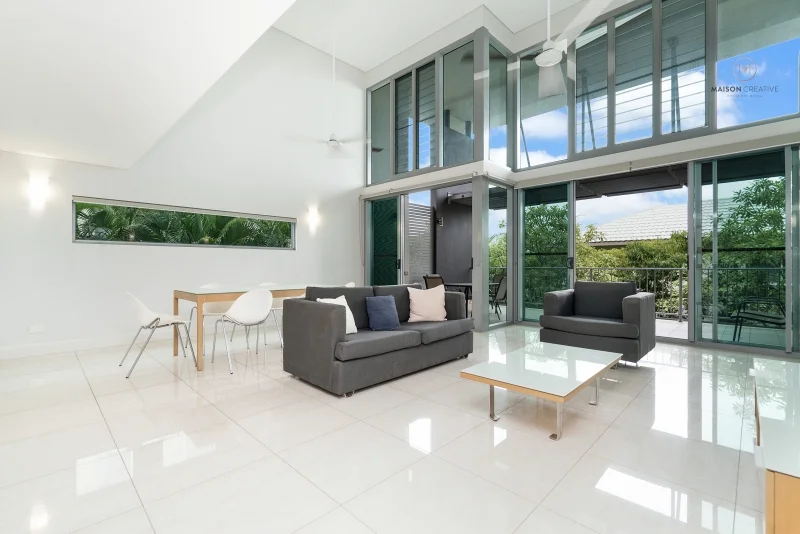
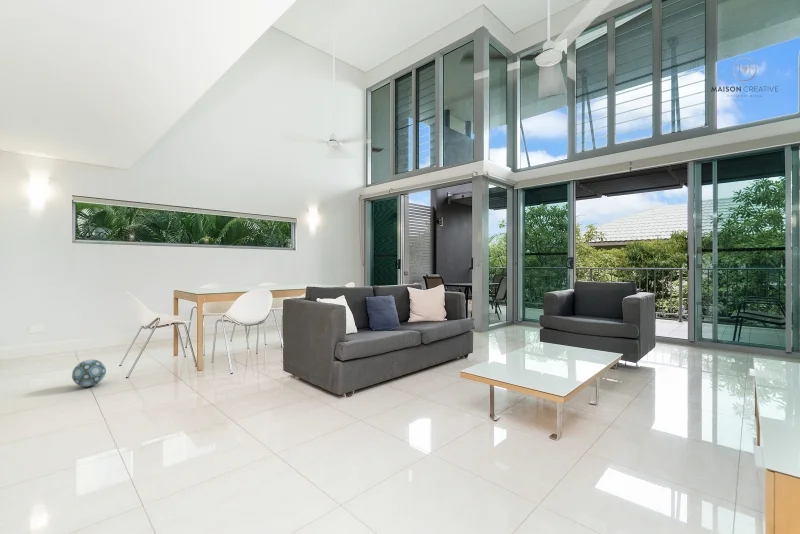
+ ball (89, 373)
